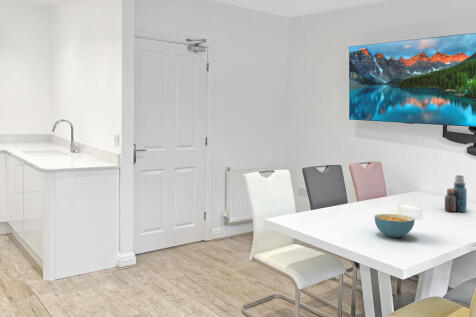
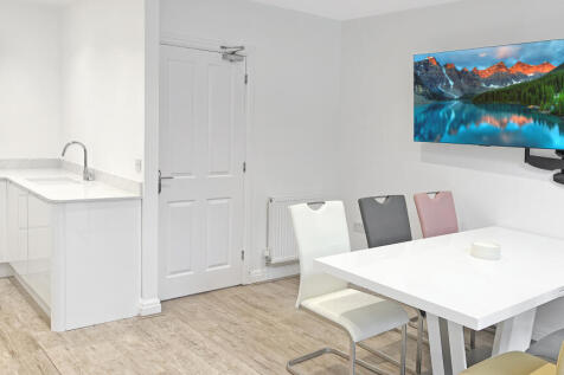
- bottle (456, 193)
- cereal bowl (393, 226)
